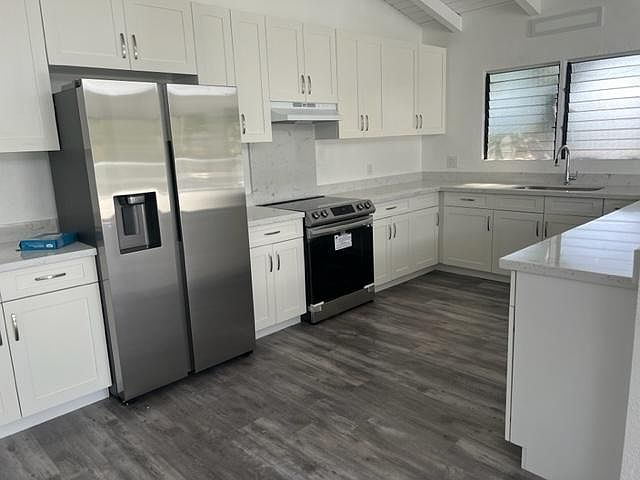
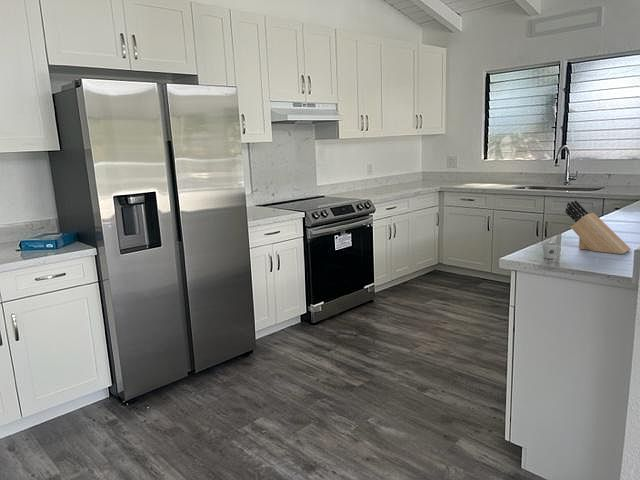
+ cup (552, 245)
+ knife block (596, 225)
